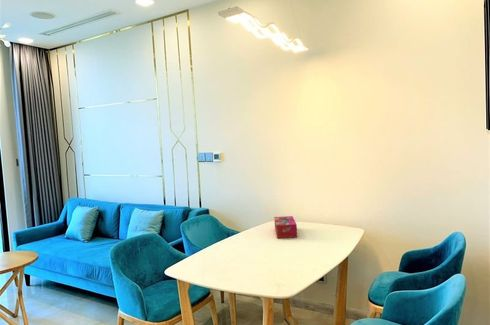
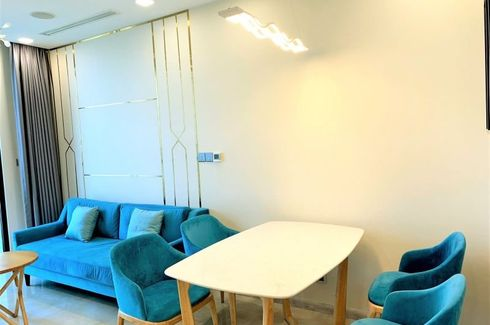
- tissue box (285, 226)
